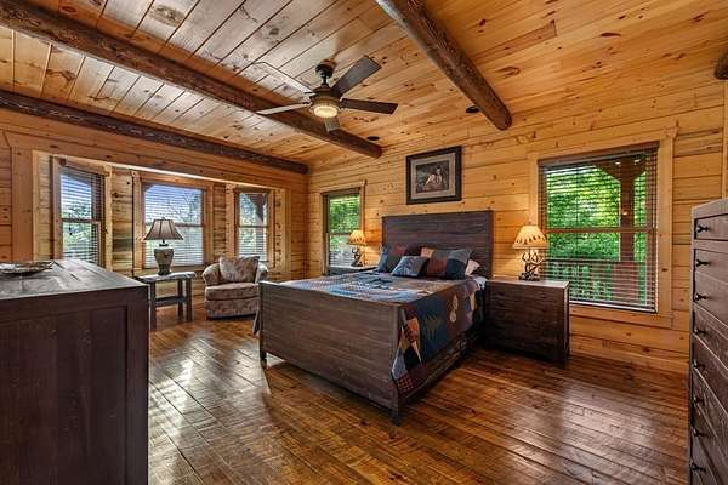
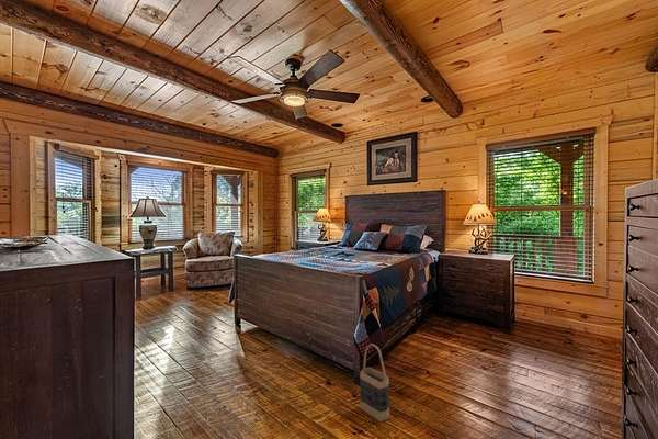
+ bag (374, 378)
